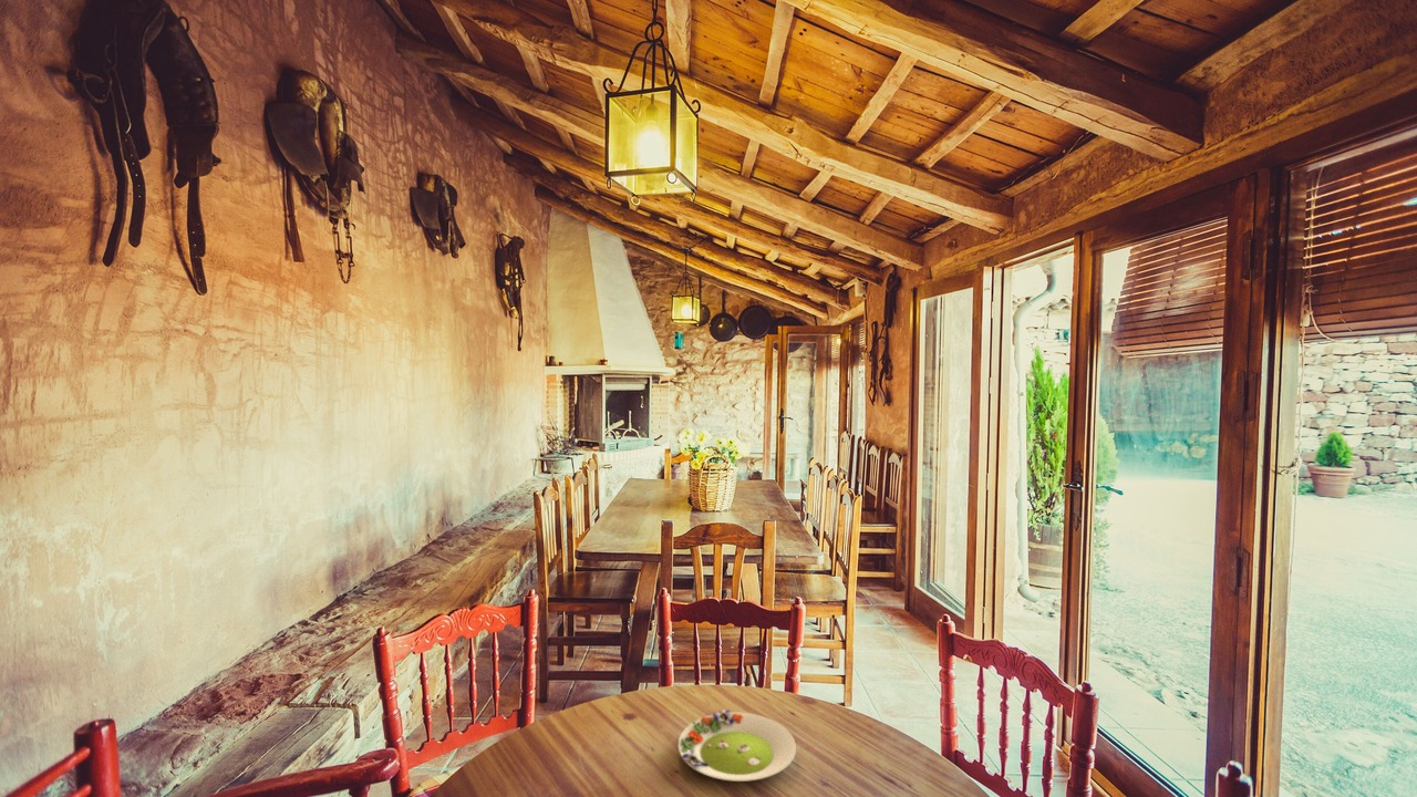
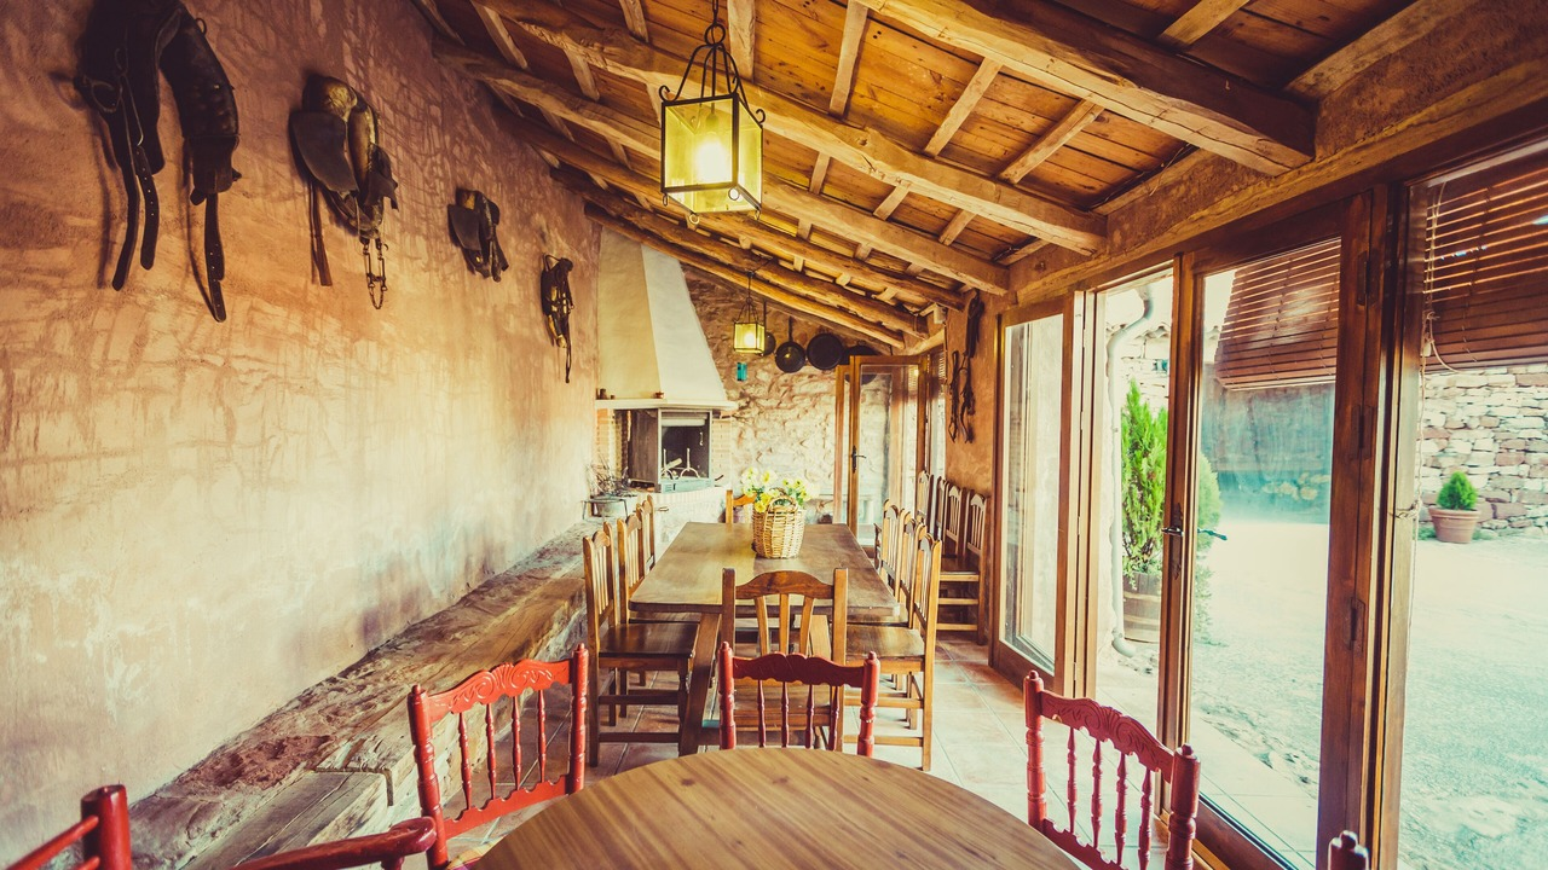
- salad plate (736, 746)
